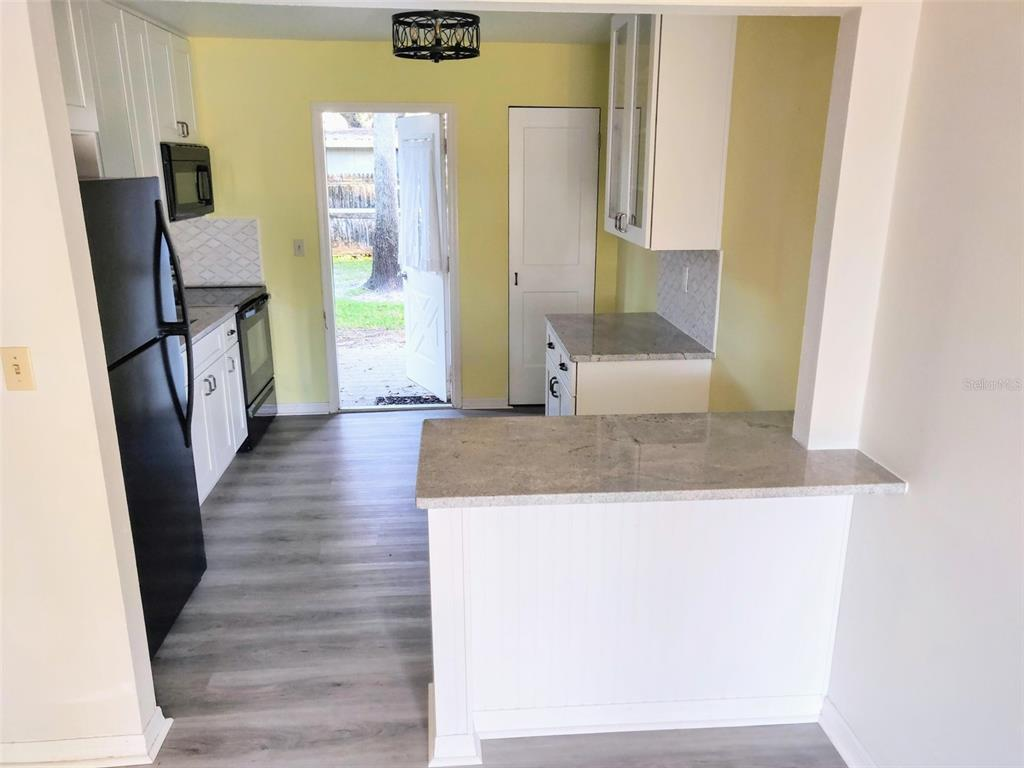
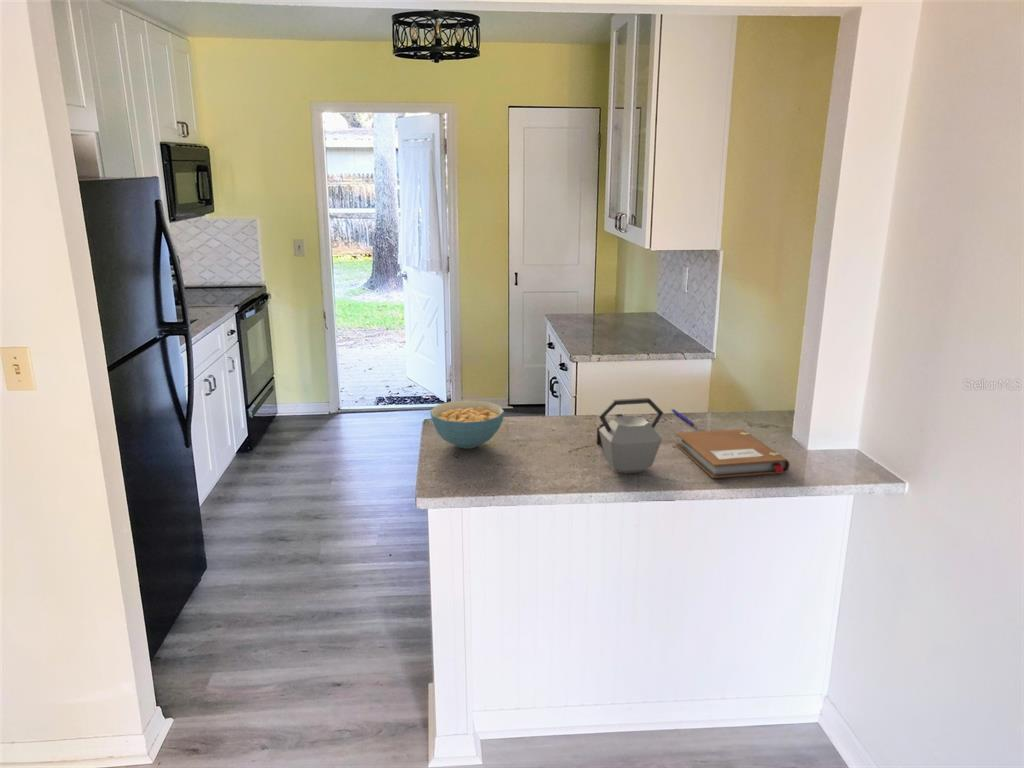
+ cereal bowl (467, 427)
+ pen (681, 416)
+ notebook (731, 452)
+ kettle (620, 425)
